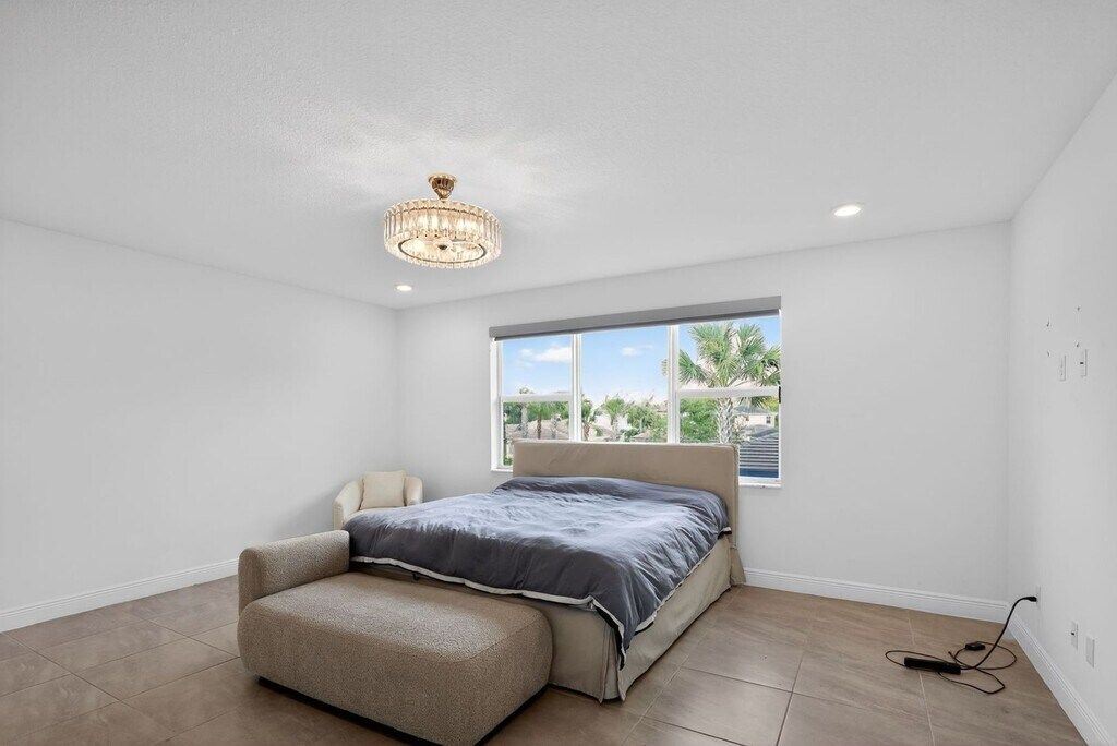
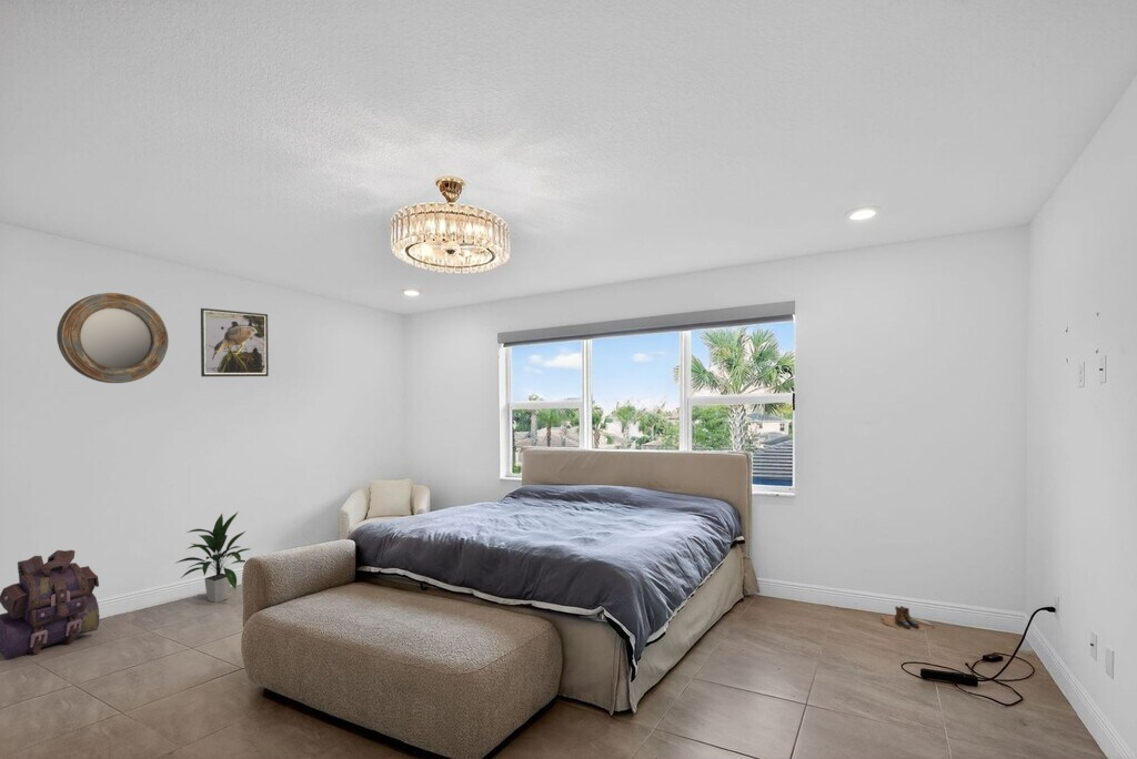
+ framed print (235, 343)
+ boots (907, 617)
+ indoor plant (218, 557)
+ home mirror (117, 337)
+ backpack (47, 599)
